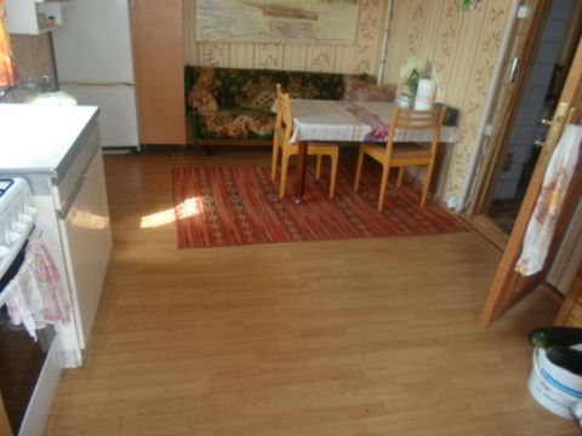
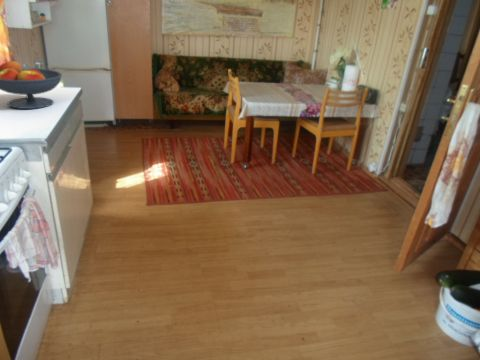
+ fruit bowl (27, 83)
